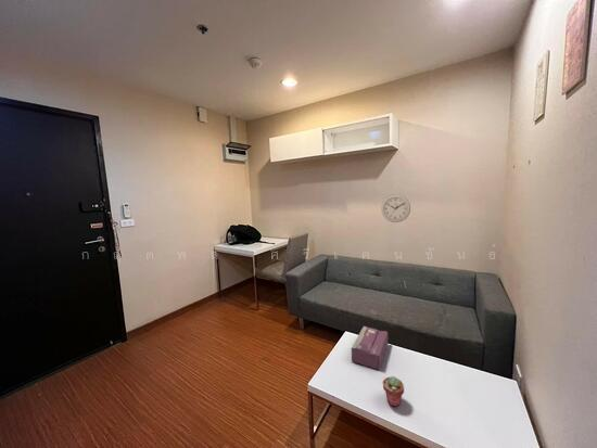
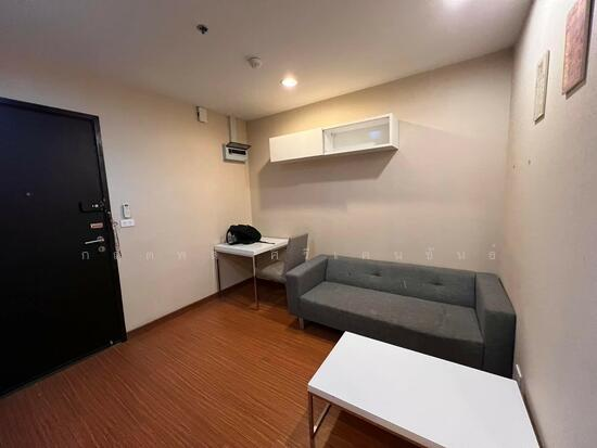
- tissue box (370, 345)
- potted succulent (393, 388)
- wall clock (395, 208)
